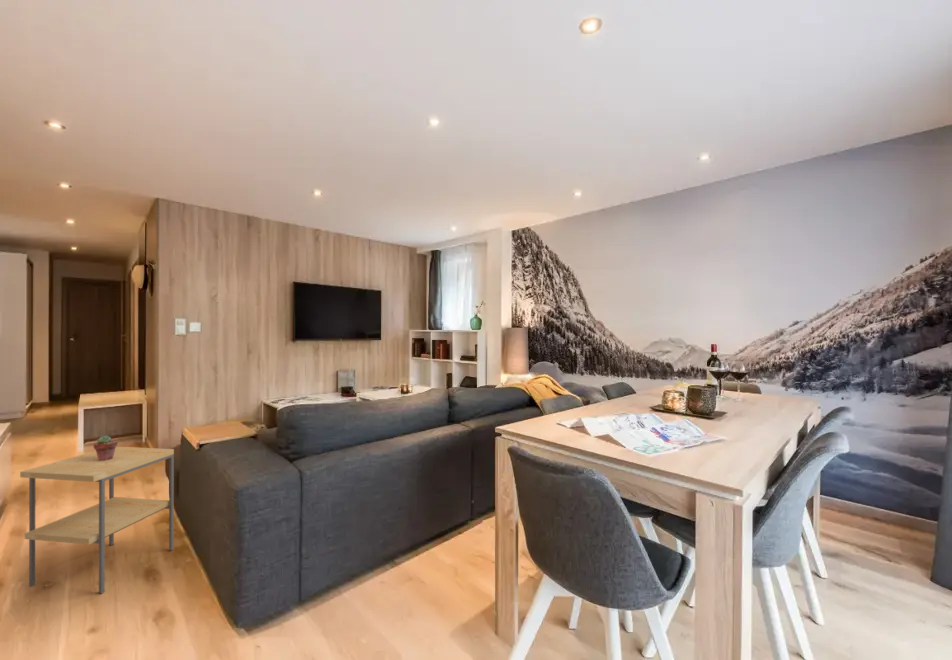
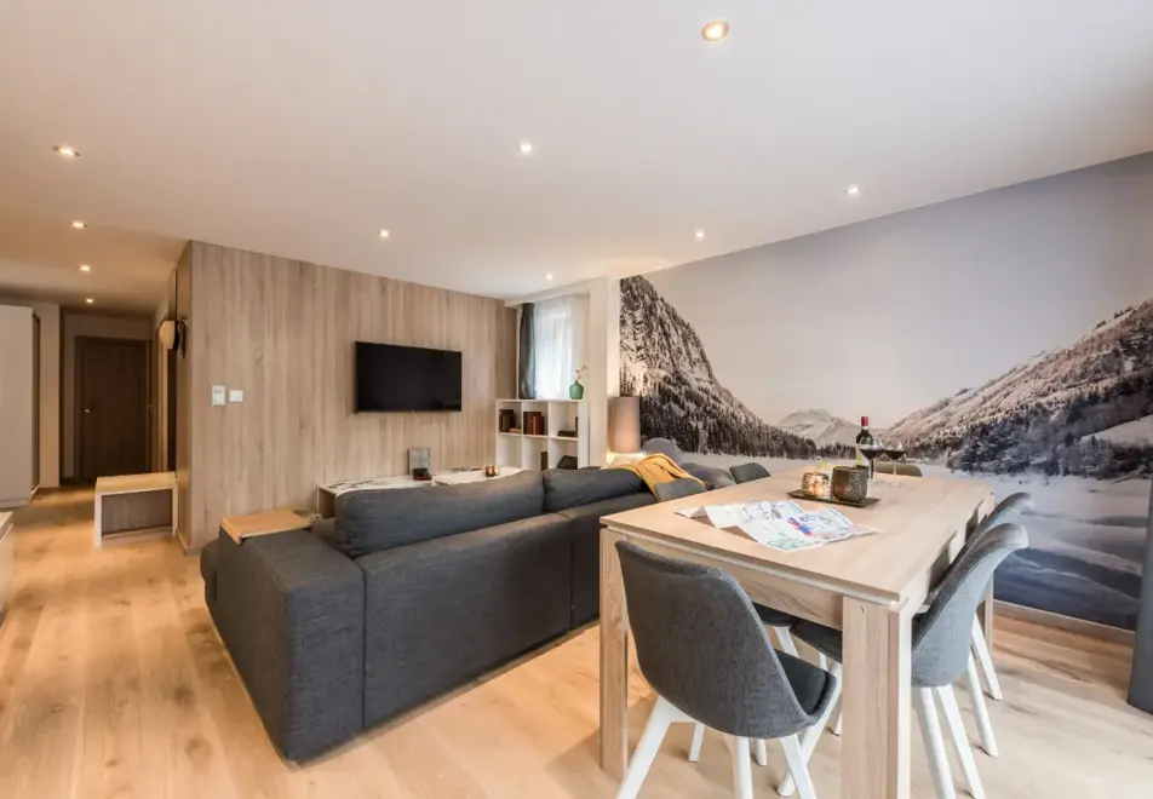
- side table (103, 513)
- potted succulent (105, 446)
